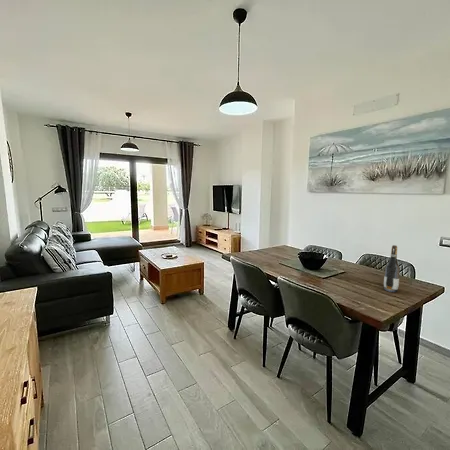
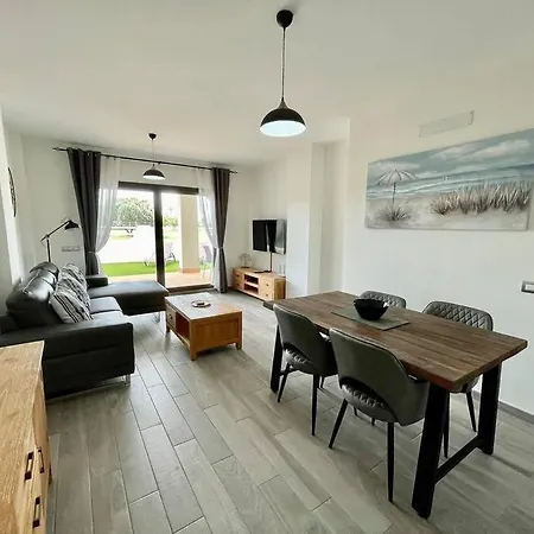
- wine bottle (392, 268)
